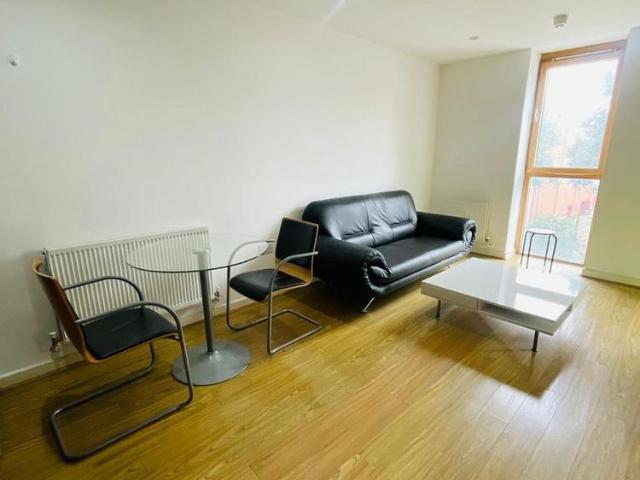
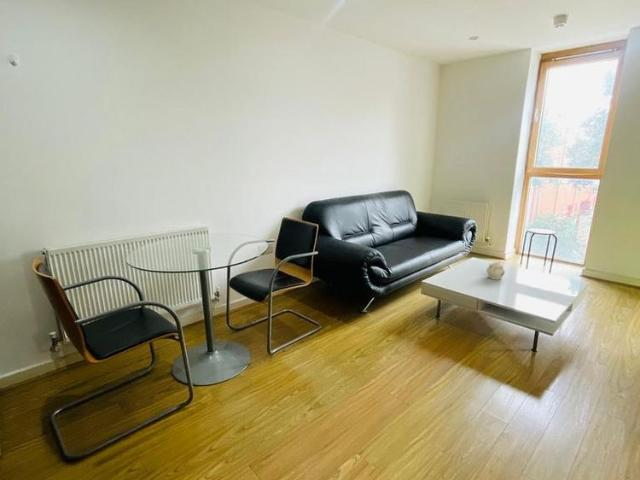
+ teapot (495, 270)
